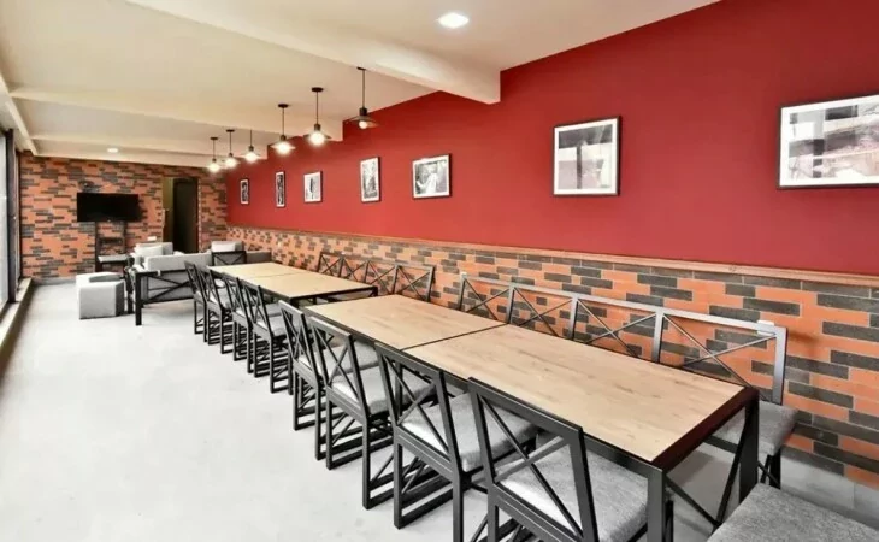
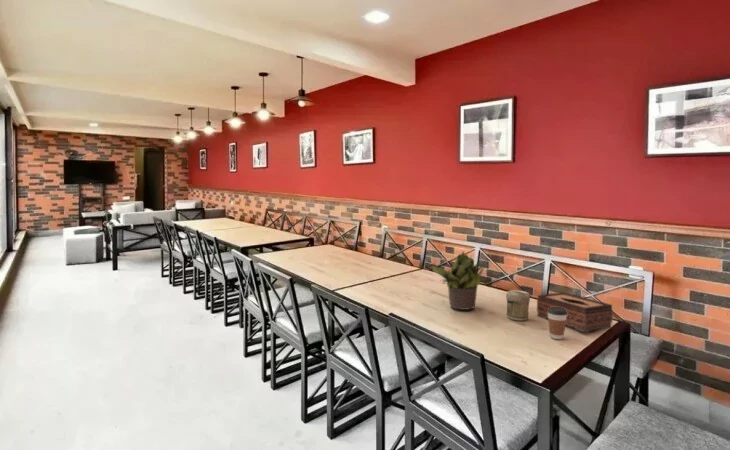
+ potted plant (456, 279)
+ coffee cup (556, 323)
+ jar (517, 305)
+ tissue box (572, 310)
